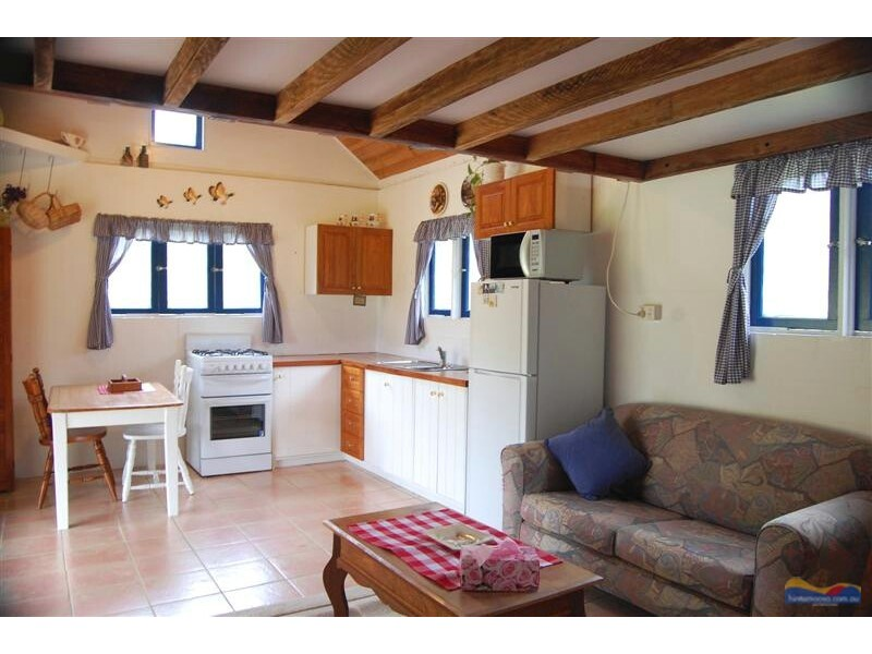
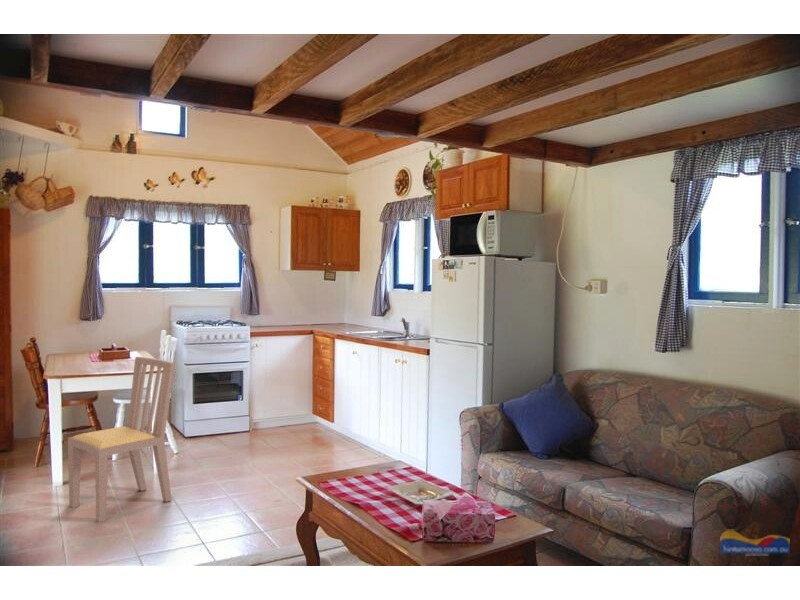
+ dining chair (122, 433)
